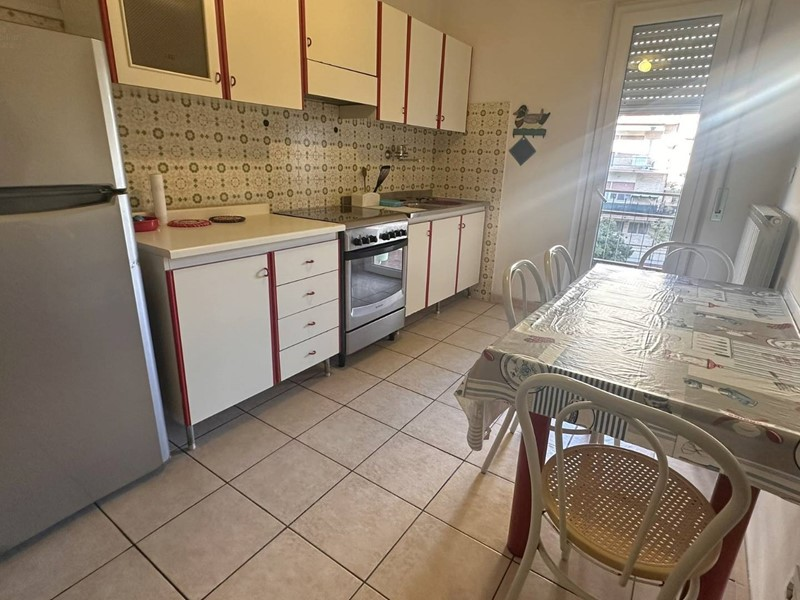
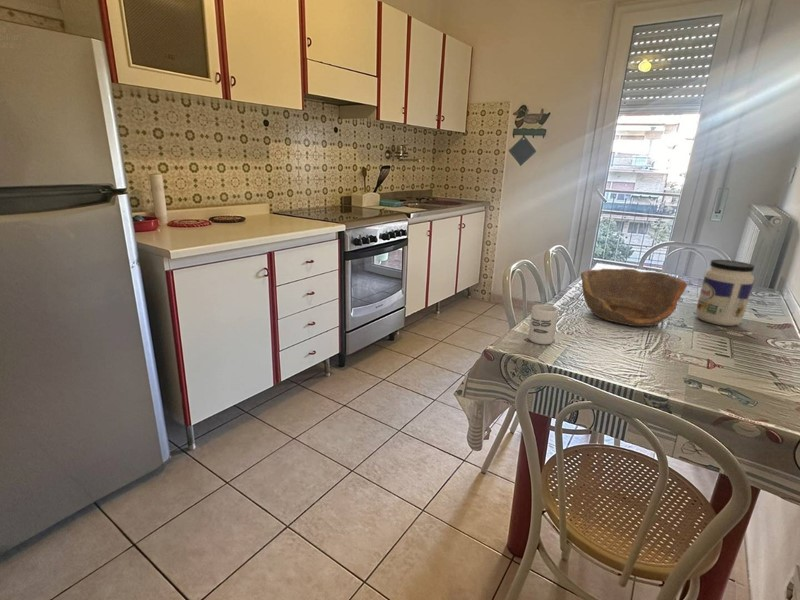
+ jar (724, 292)
+ cup (542, 324)
+ bowl (627, 295)
